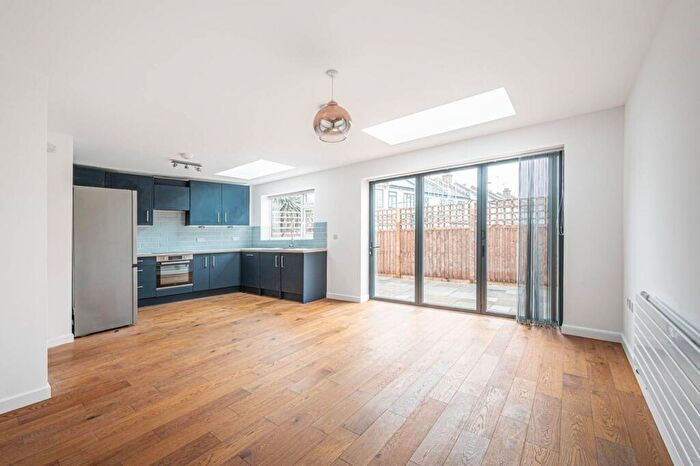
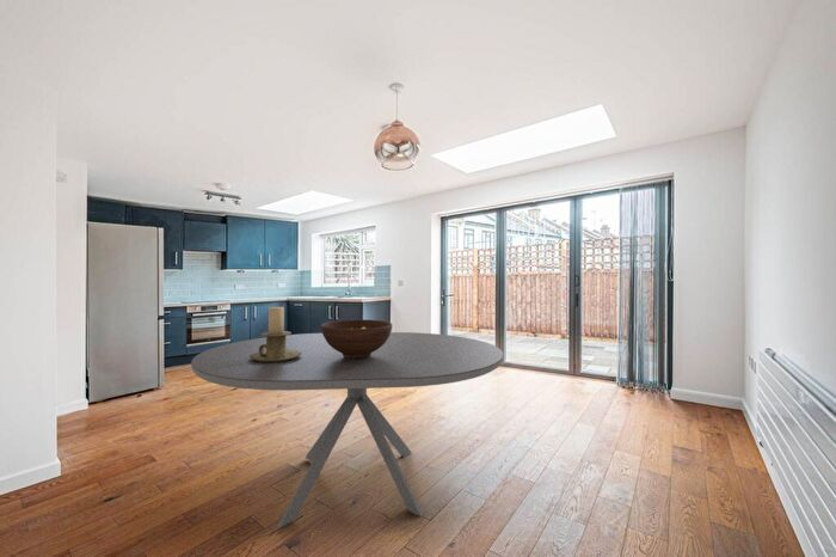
+ fruit bowl (357, 339)
+ dining table (362, 414)
+ candle holder (276, 331)
